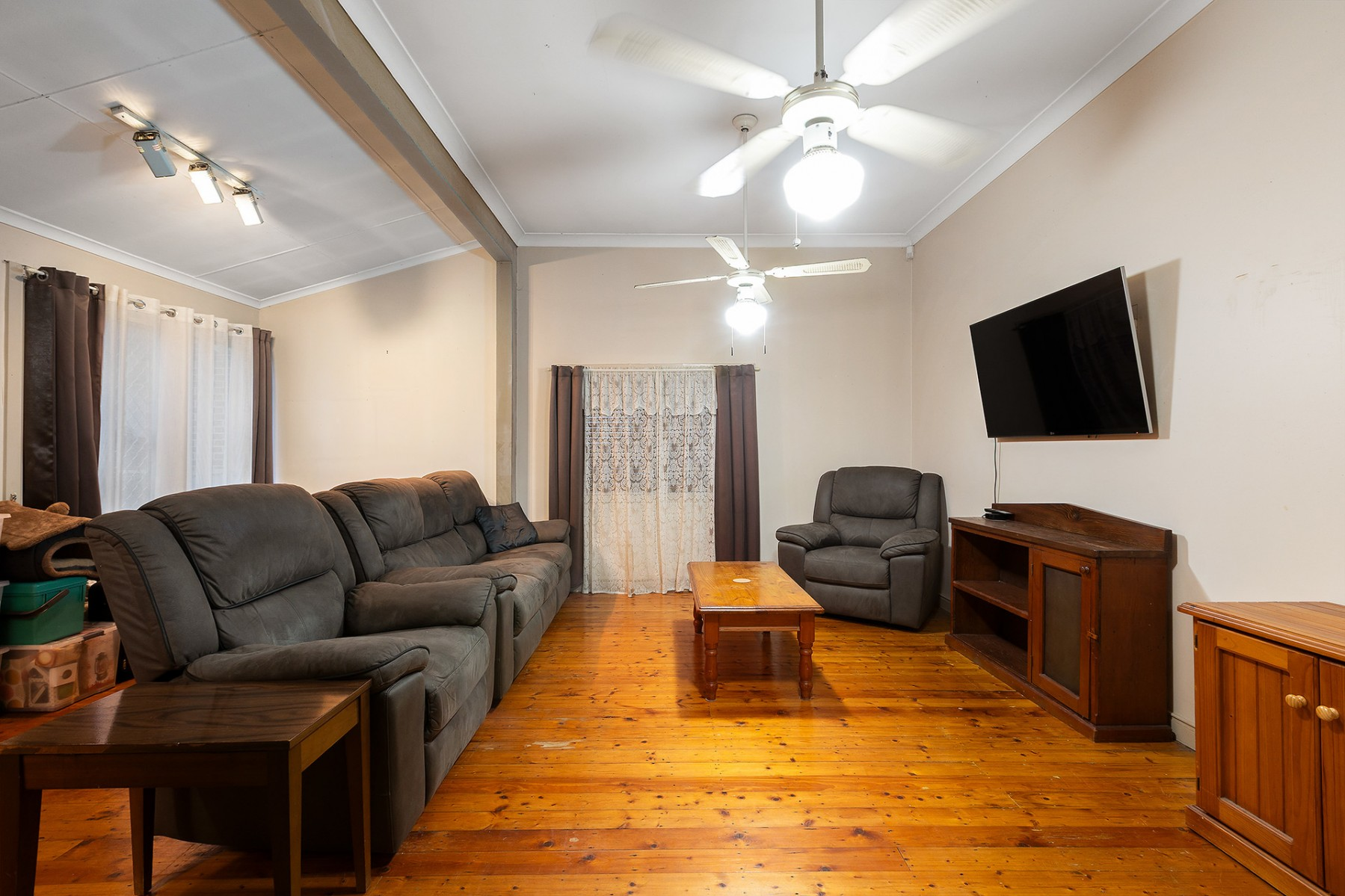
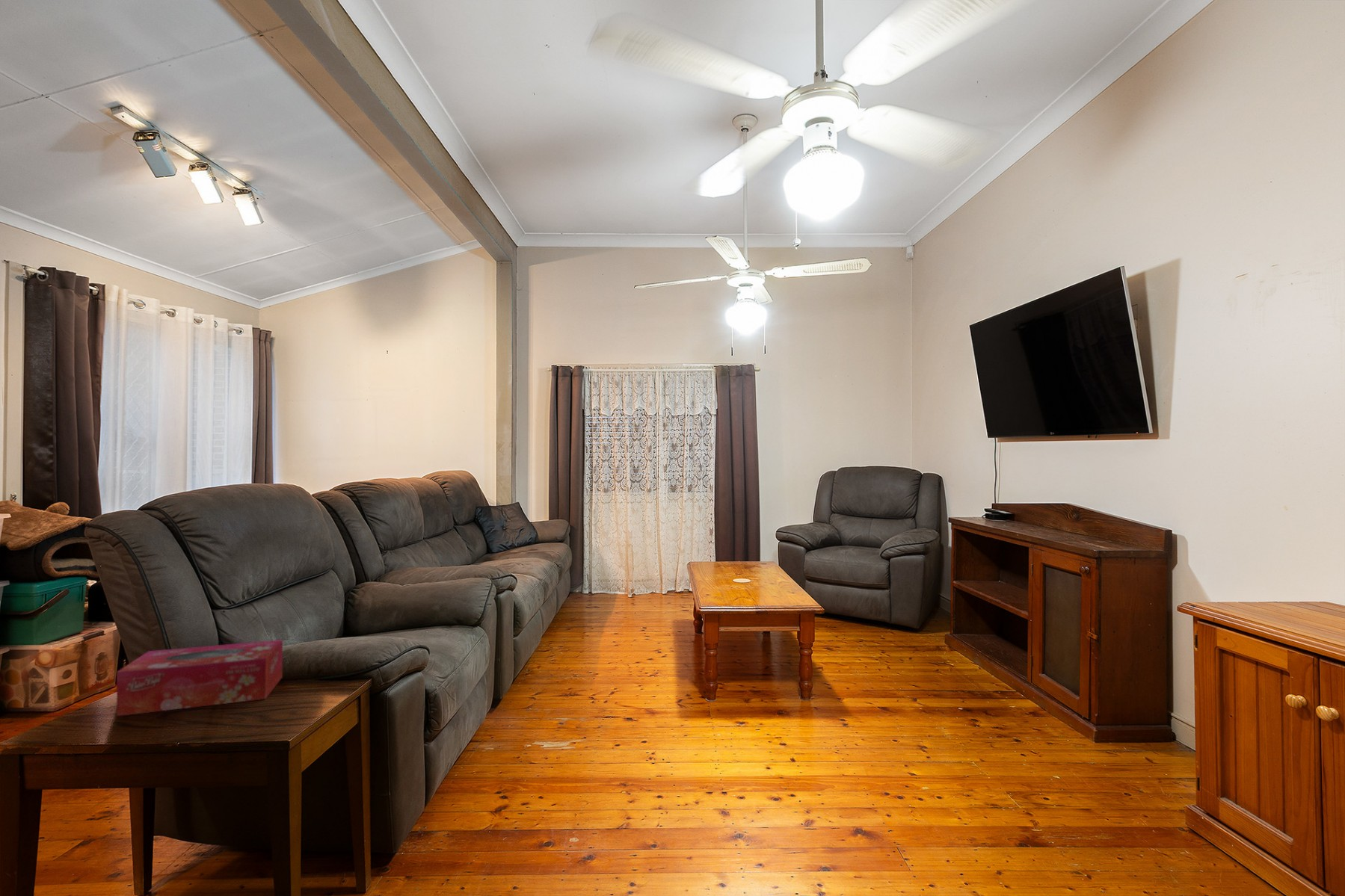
+ tissue box (206, 675)
